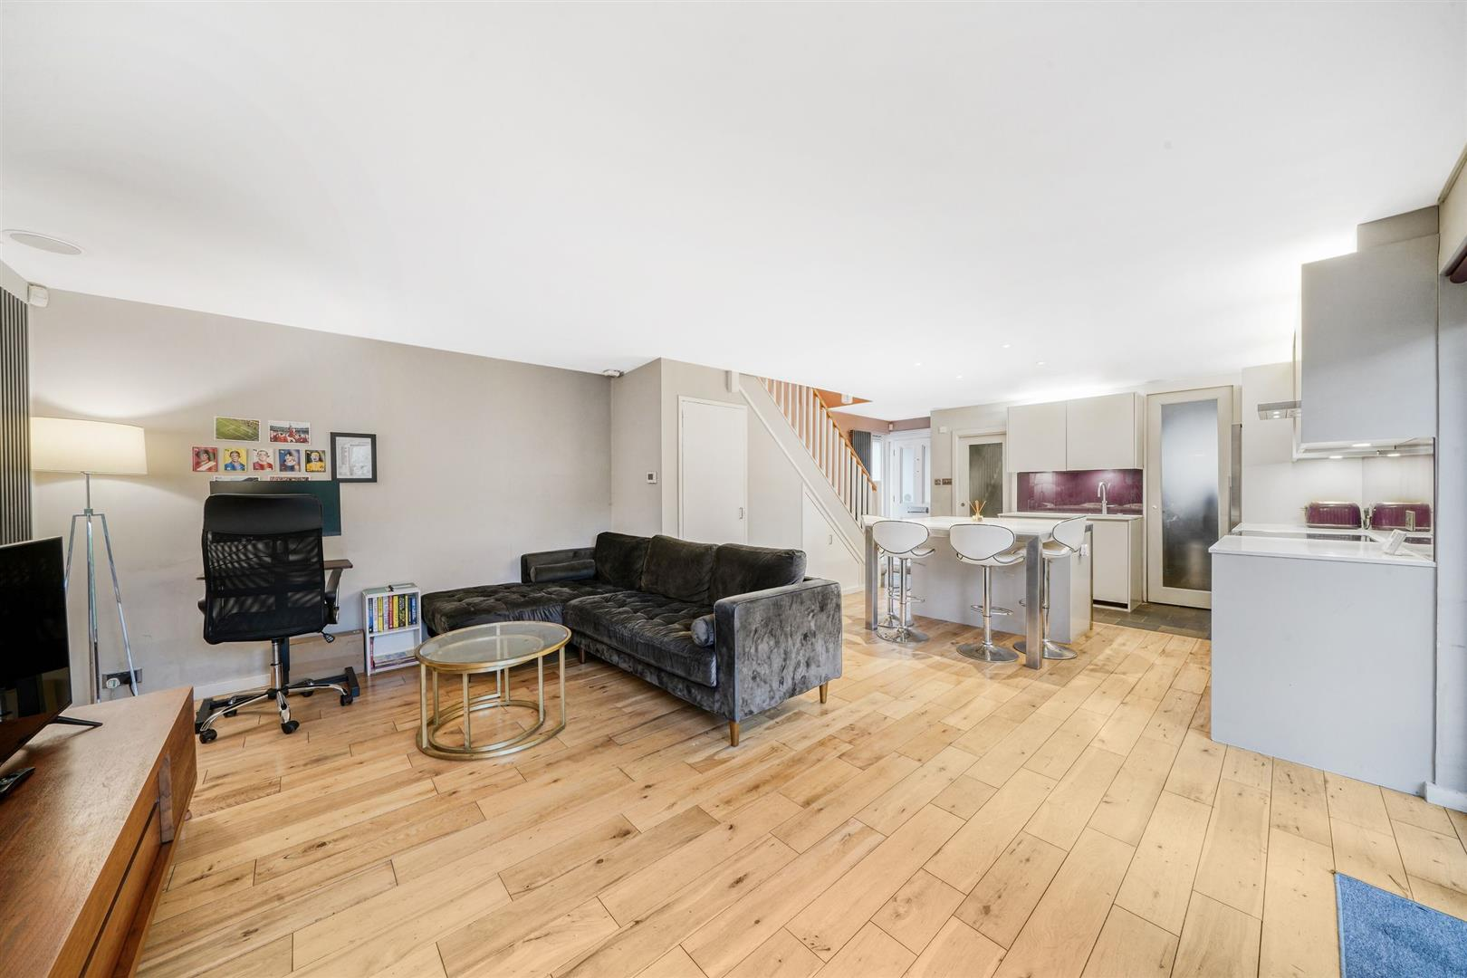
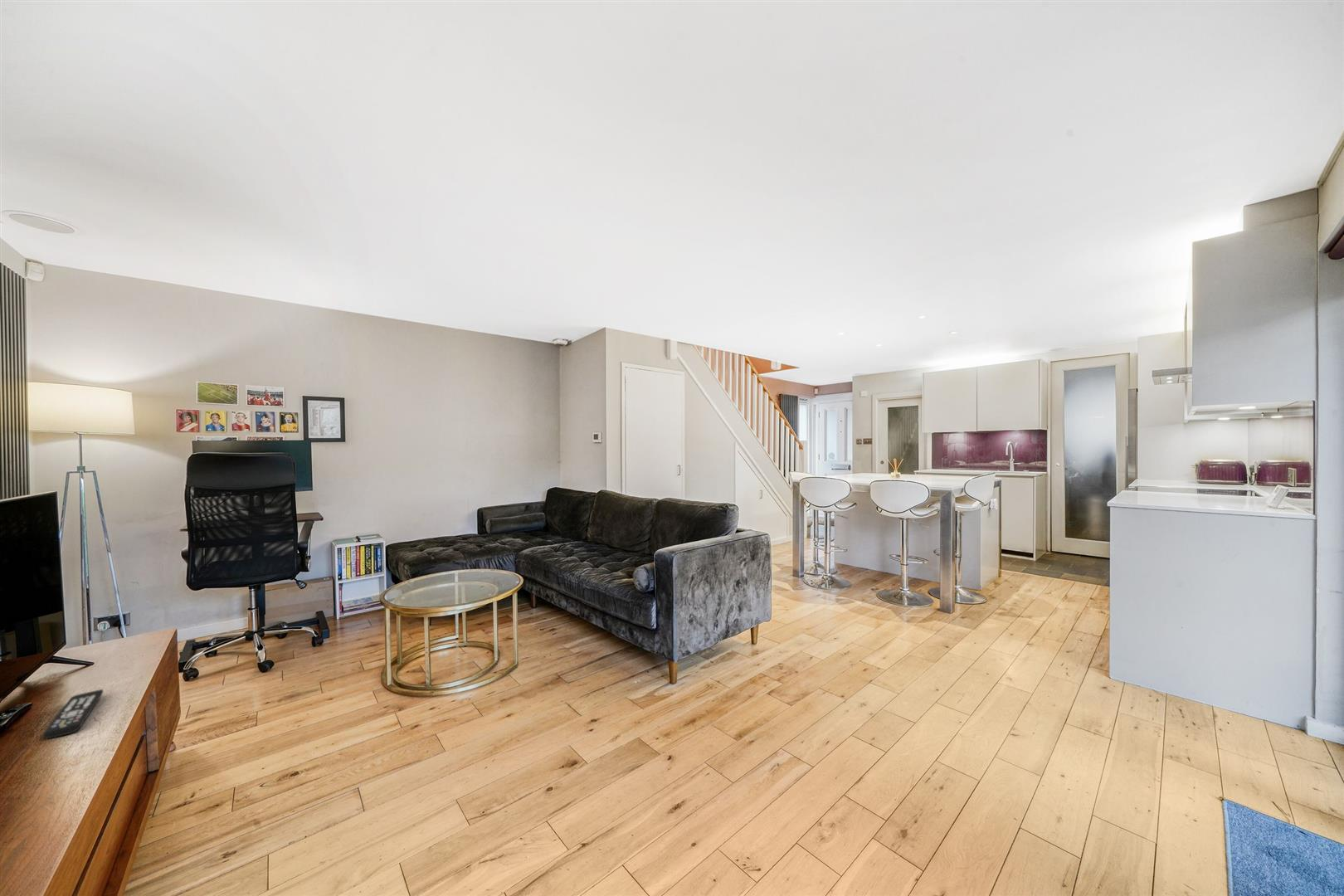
+ remote control (75, 712)
